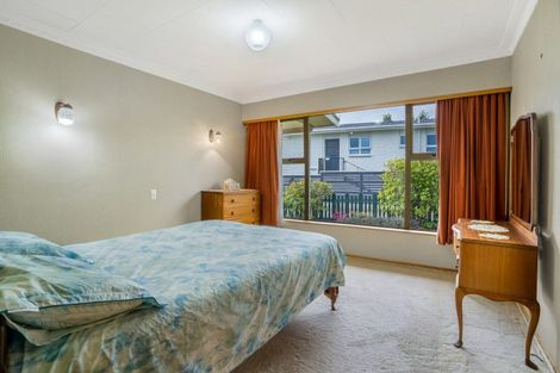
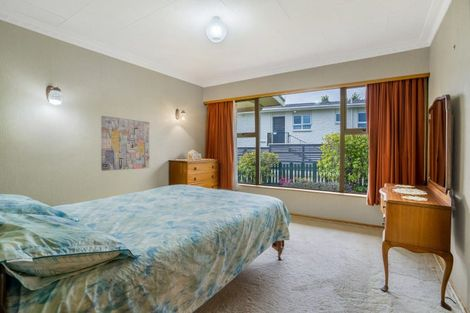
+ wall art (127, 144)
